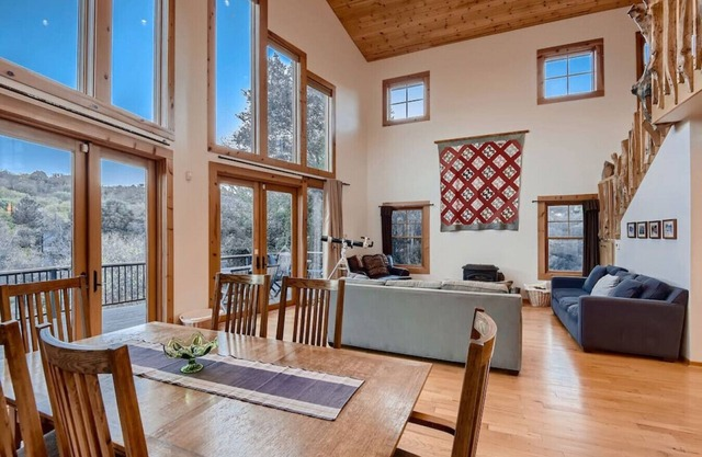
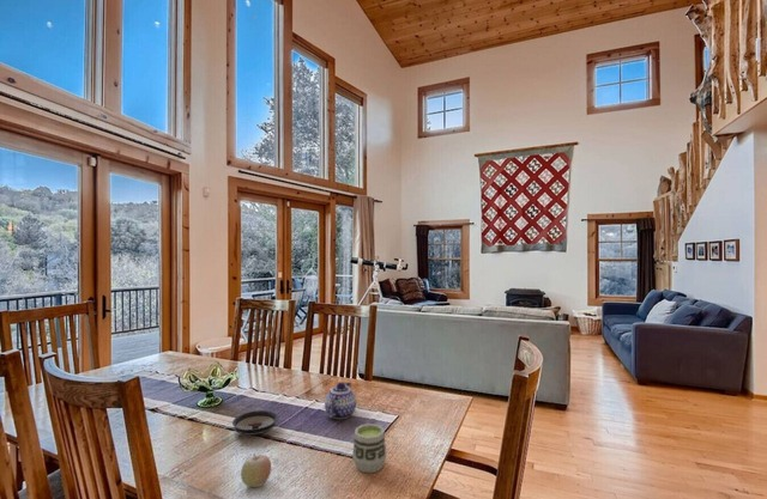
+ cup (369, 448)
+ saucer (255, 424)
+ fruit (256, 468)
+ teapot (340, 398)
